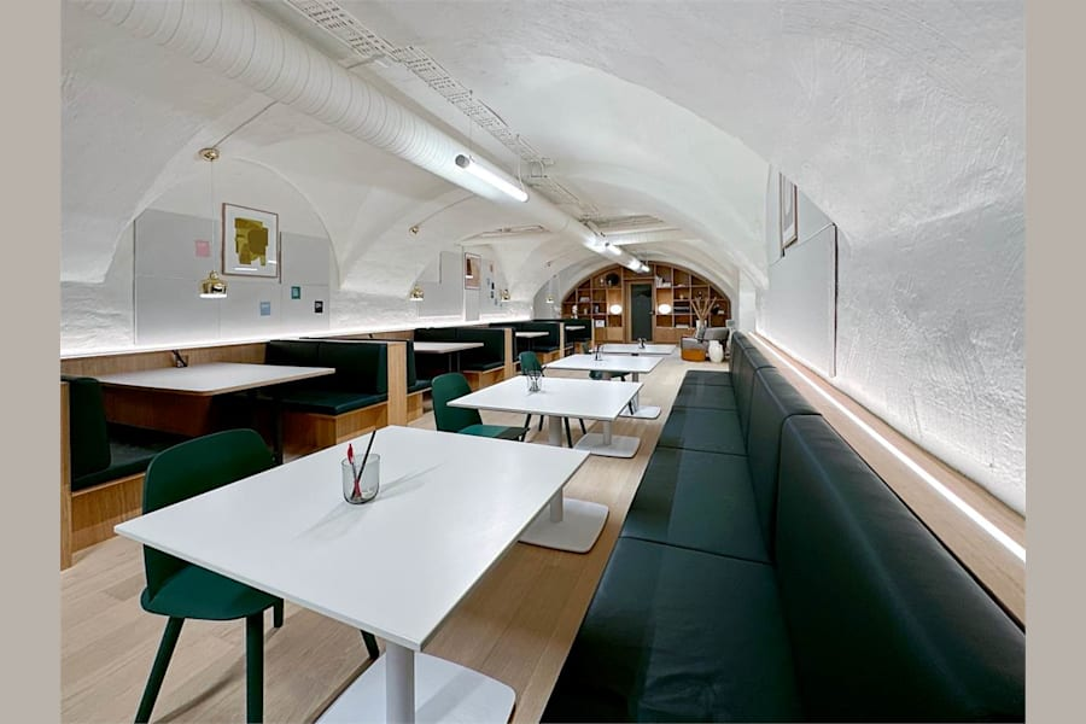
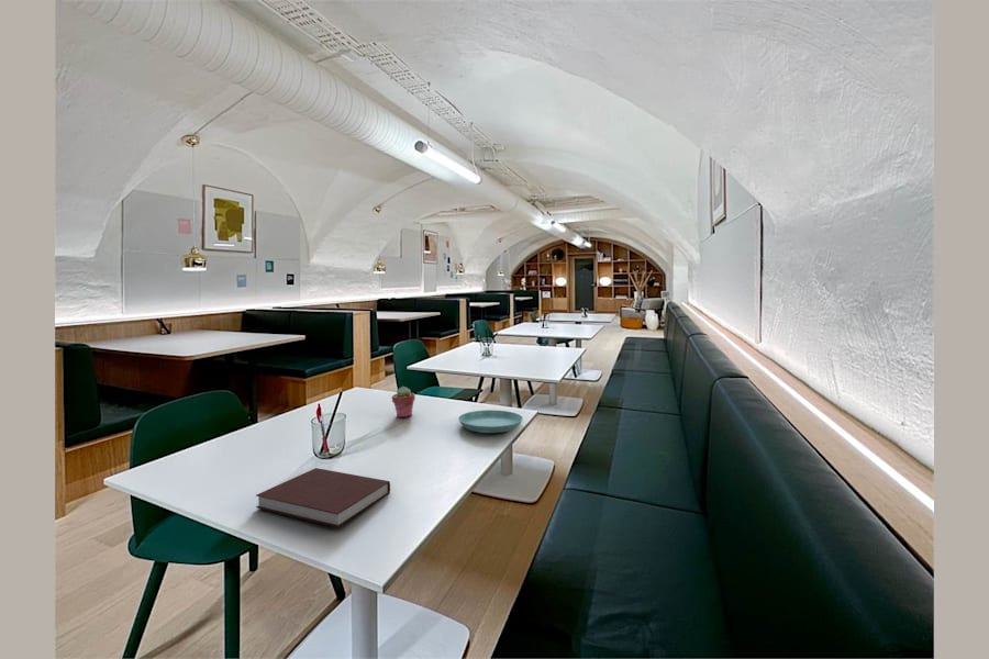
+ potted succulent (403, 401)
+ saucer (490, 421)
+ notebook (325, 493)
